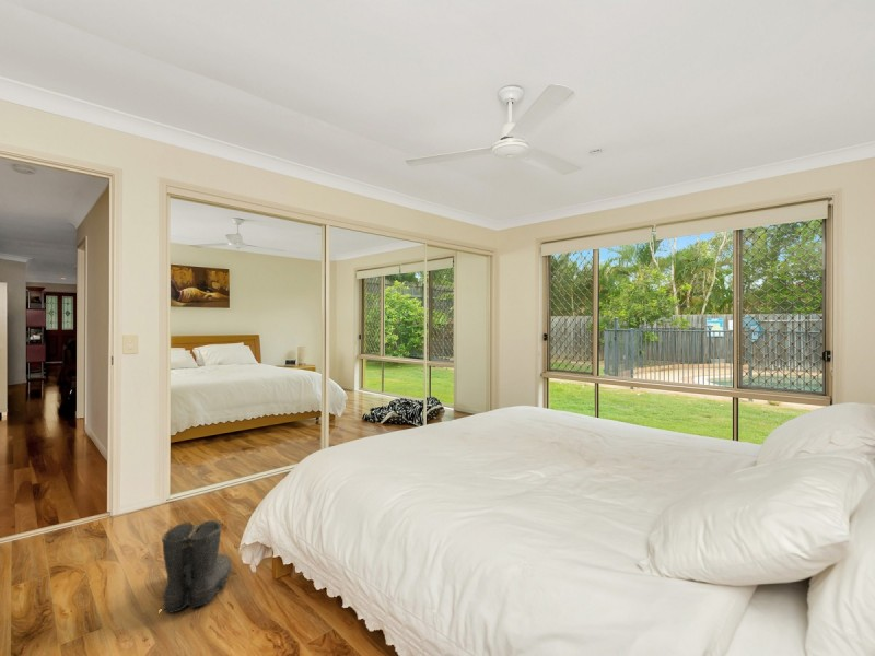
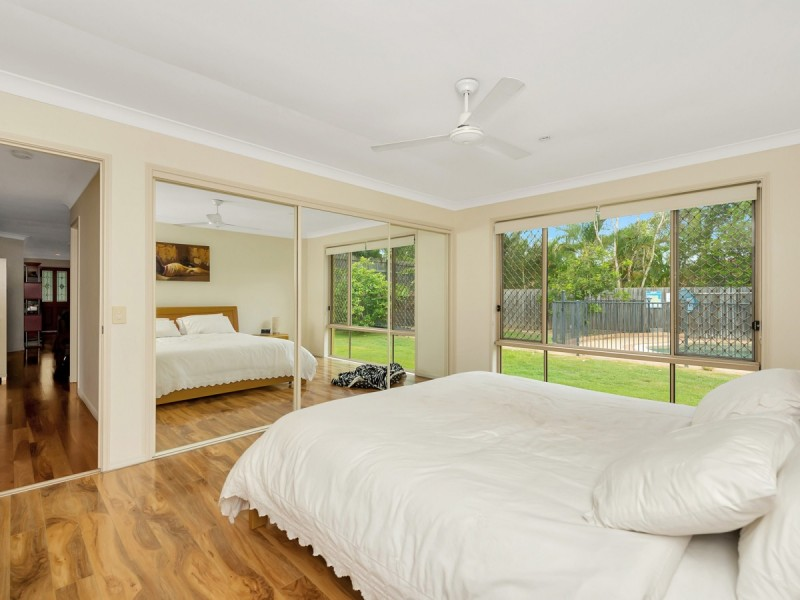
- boots (198, 554)
